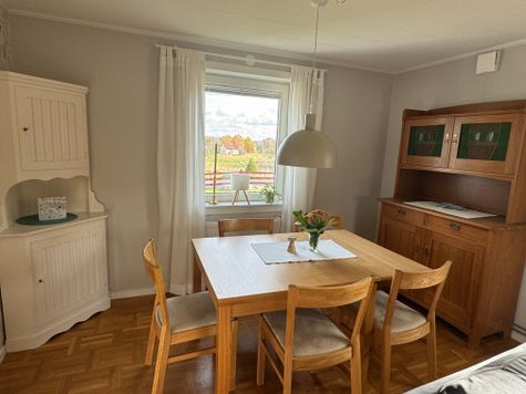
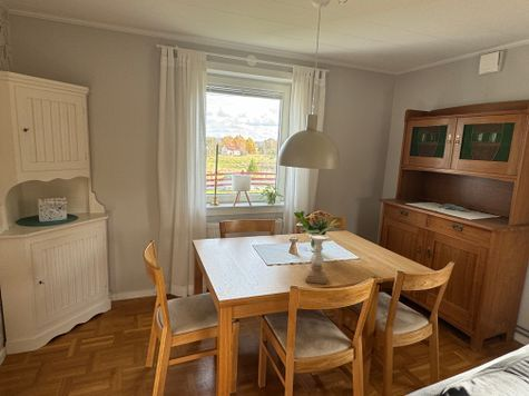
+ candle holder (316, 257)
